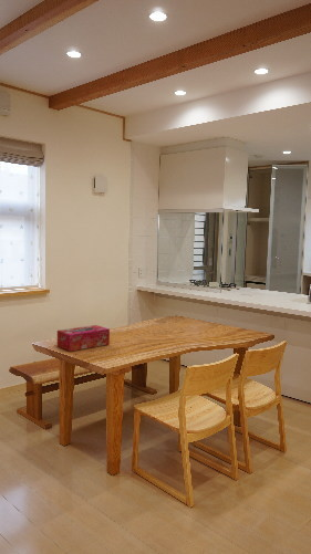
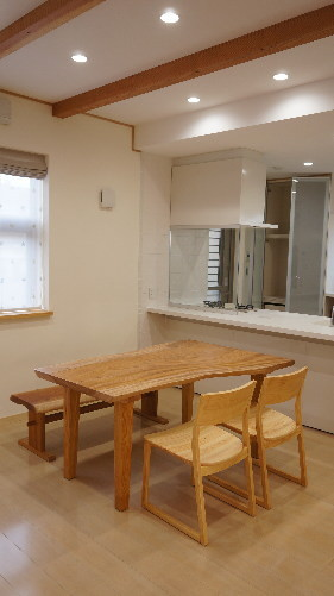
- tissue box (83, 337)
